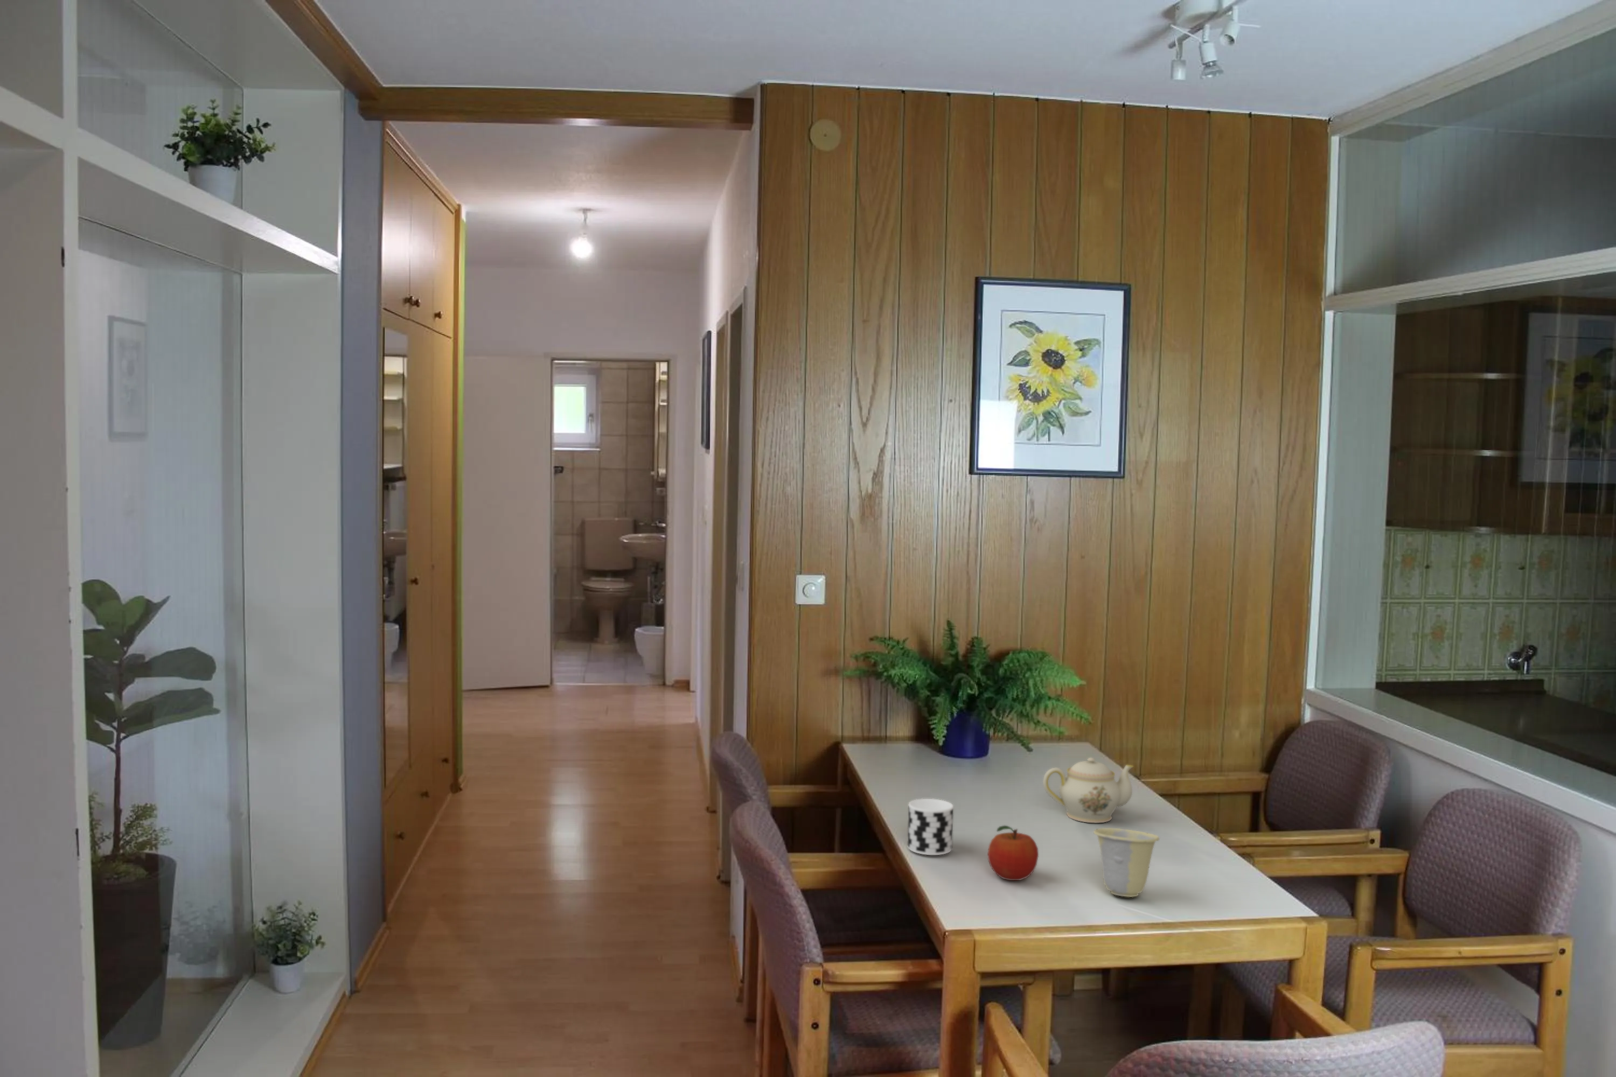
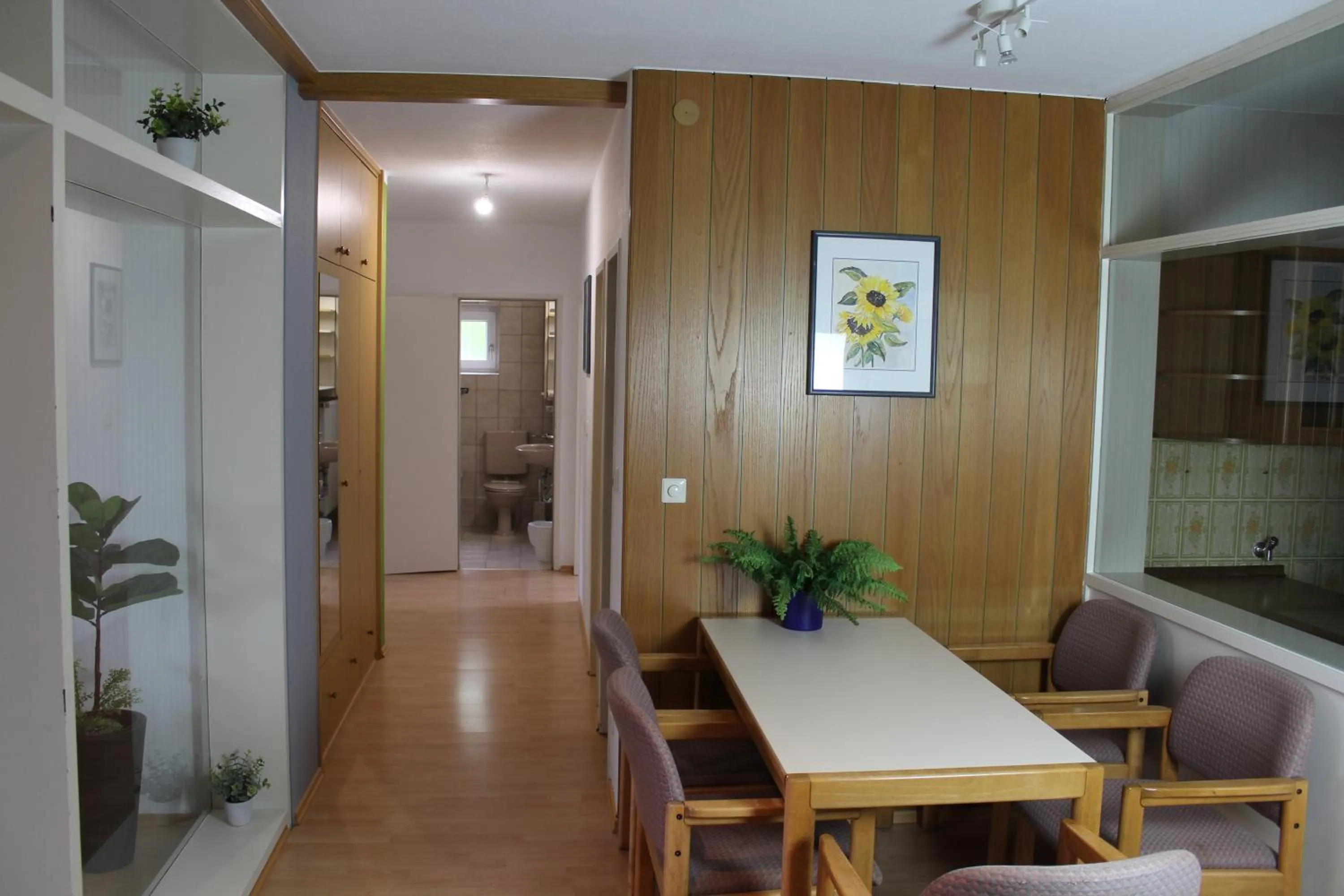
- teapot (1088, 787)
- fruit (1014, 851)
- cup (1124, 861)
- cup (927, 823)
